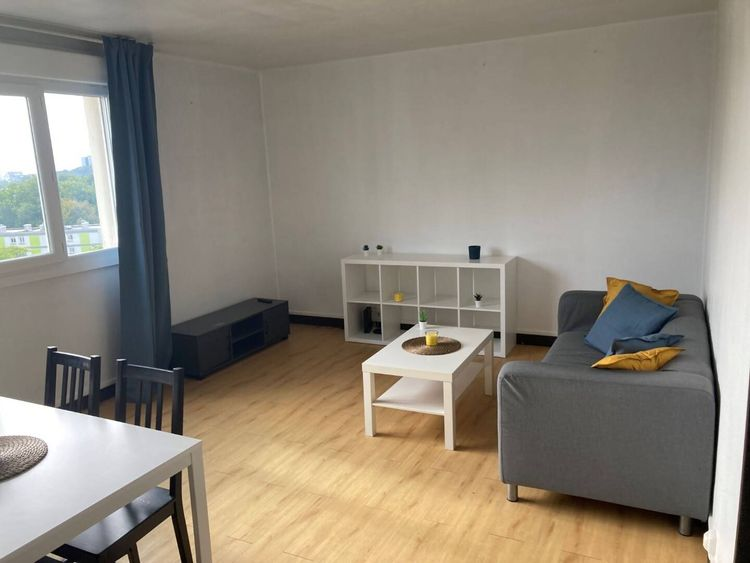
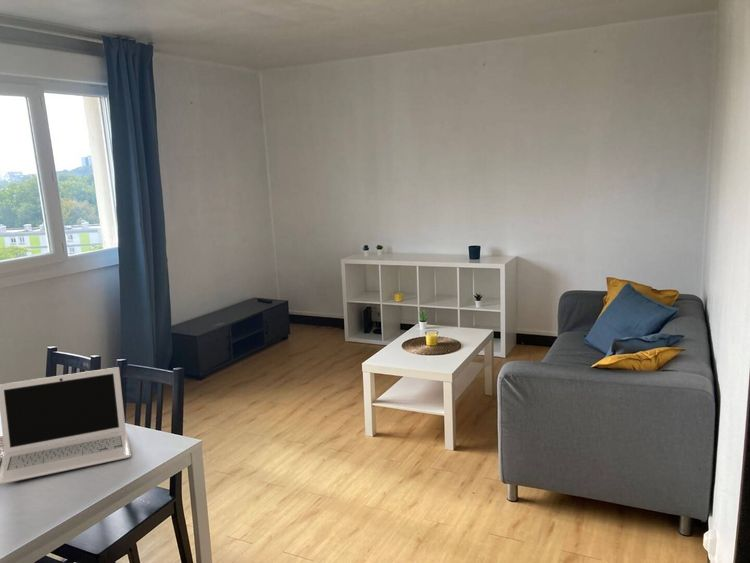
+ laptop (63, 420)
